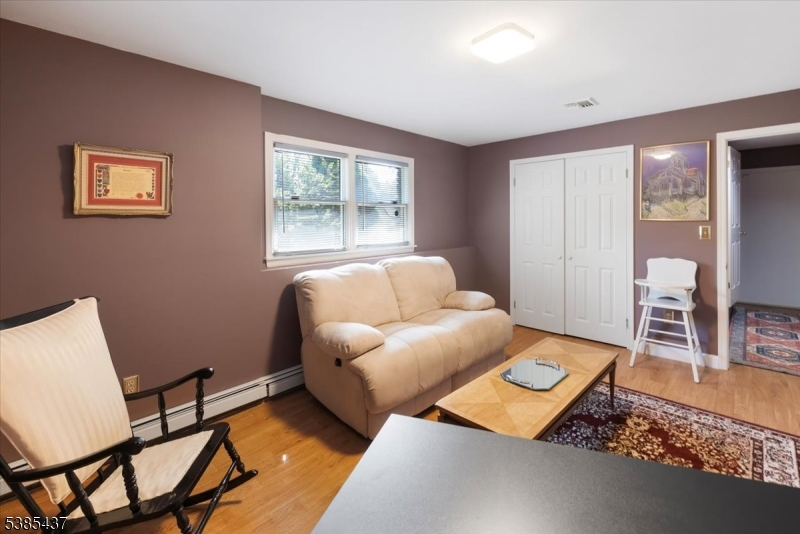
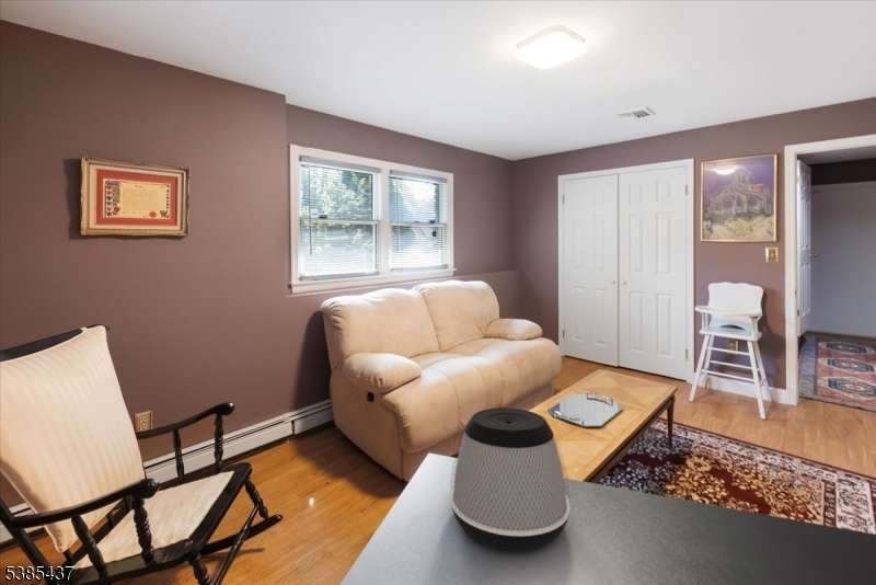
+ speaker (508, 469)
